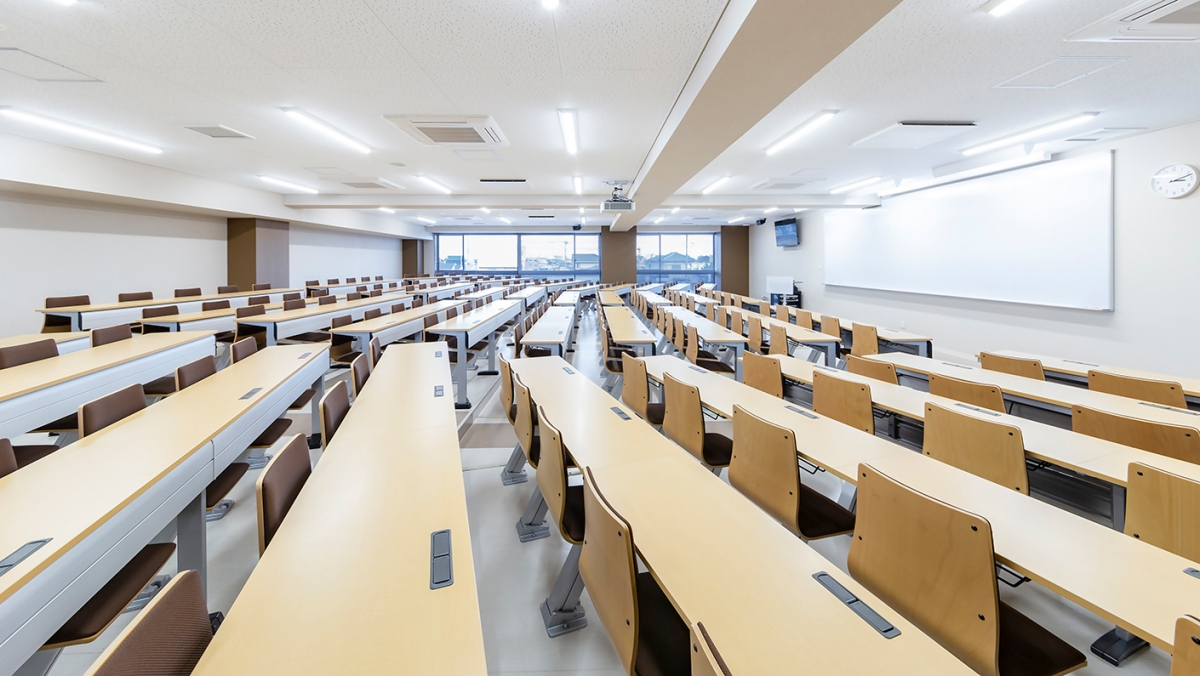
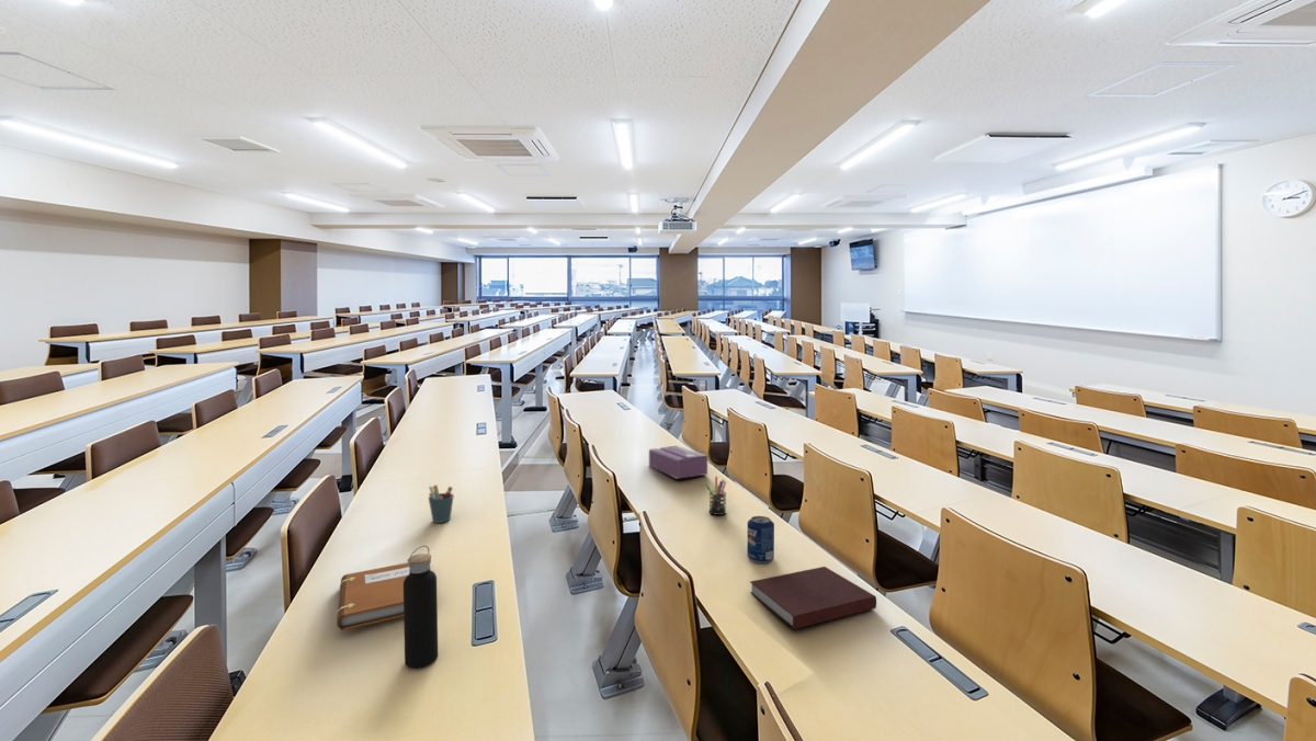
+ pen holder (715, 494)
+ notebook (386, 590)
+ tissue box (677, 460)
+ beverage can (760, 538)
+ notebook (810, 594)
+ water bottle (420, 603)
+ pen holder (441, 501)
